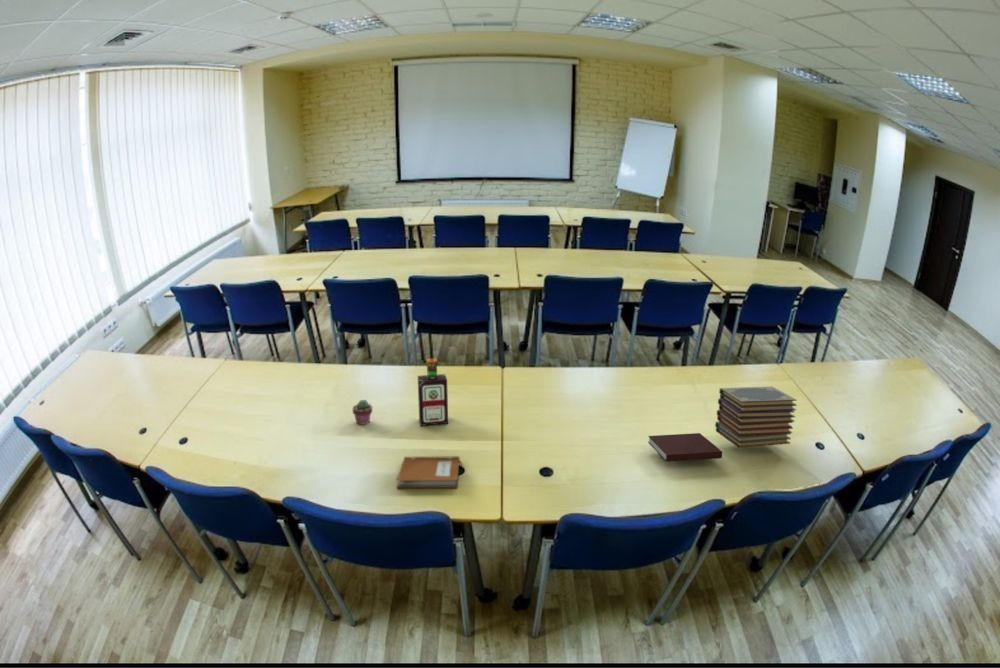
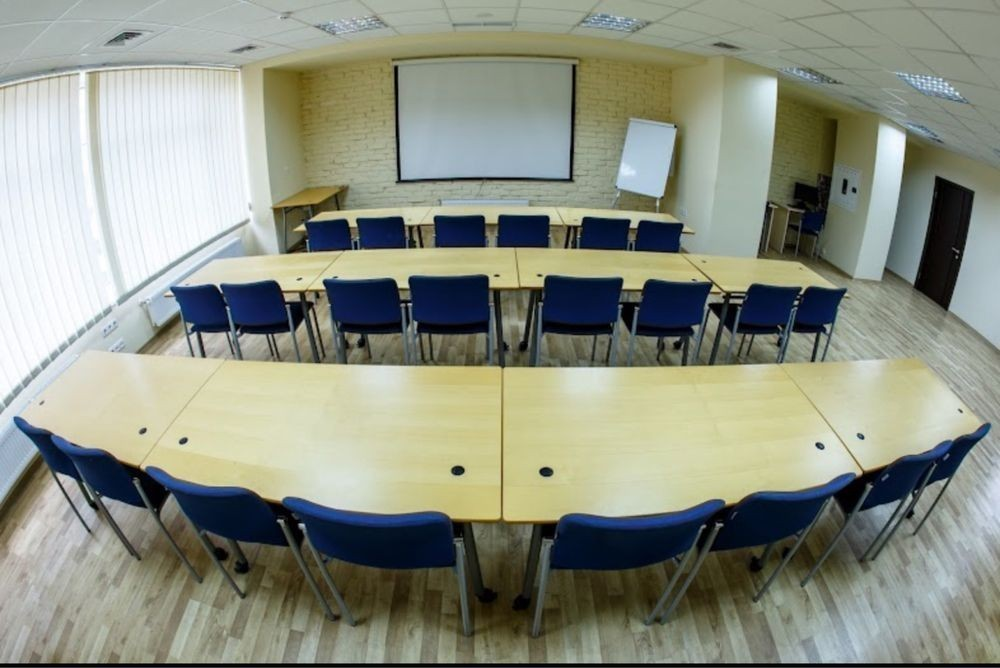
- potted succulent (362, 412)
- bottle (432, 390)
- notebook (683, 446)
- book stack (754, 415)
- notebook (431, 470)
